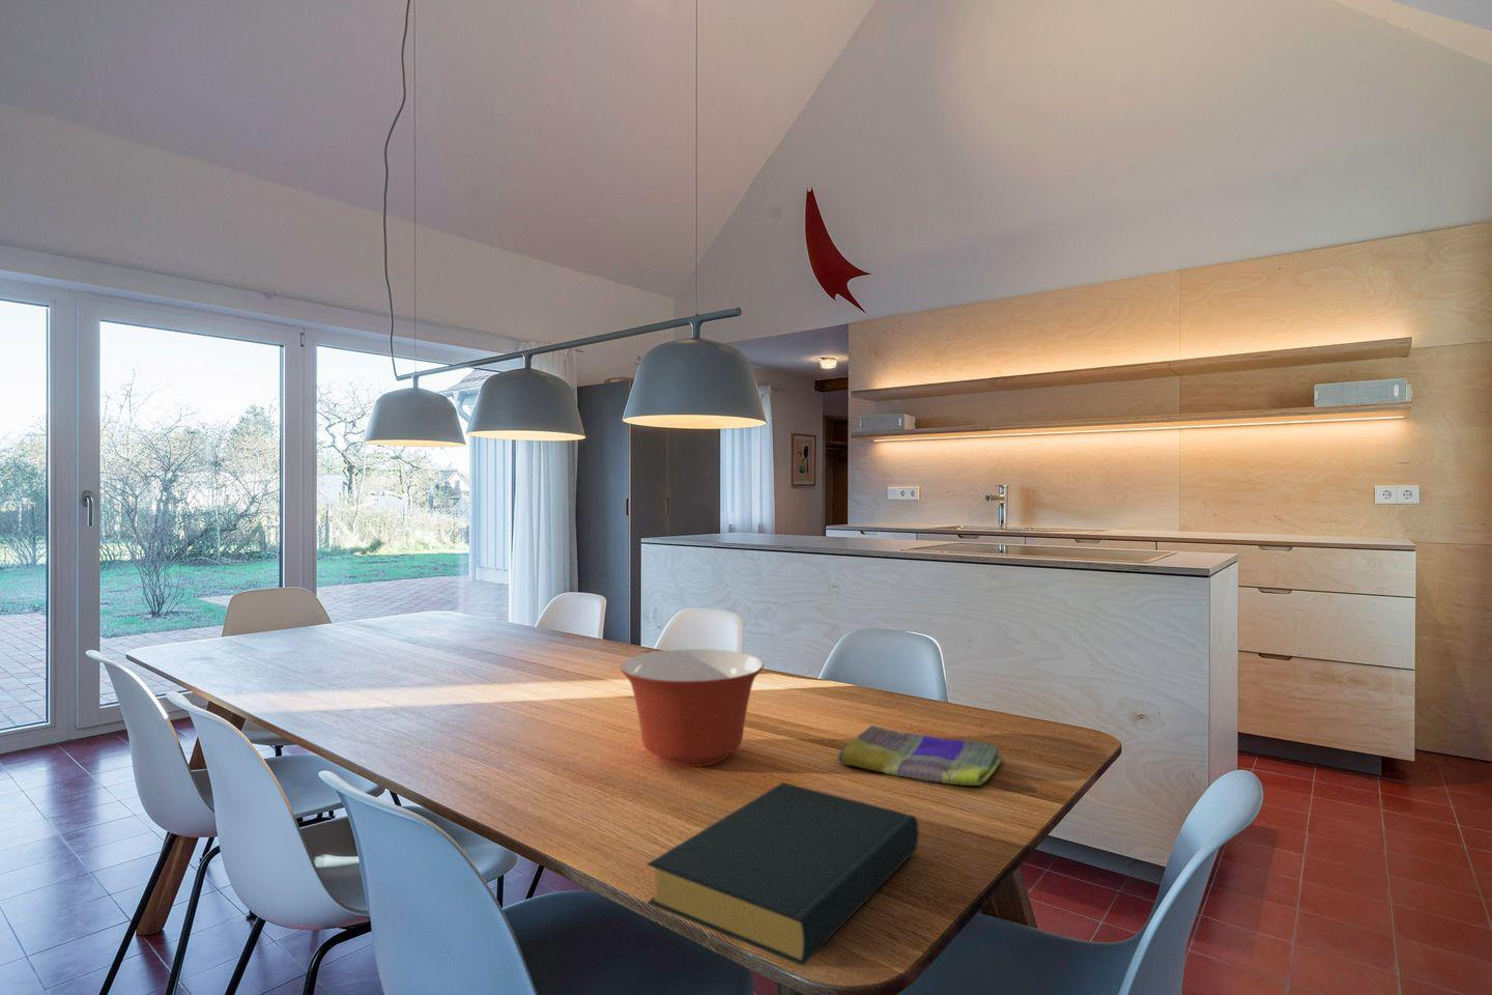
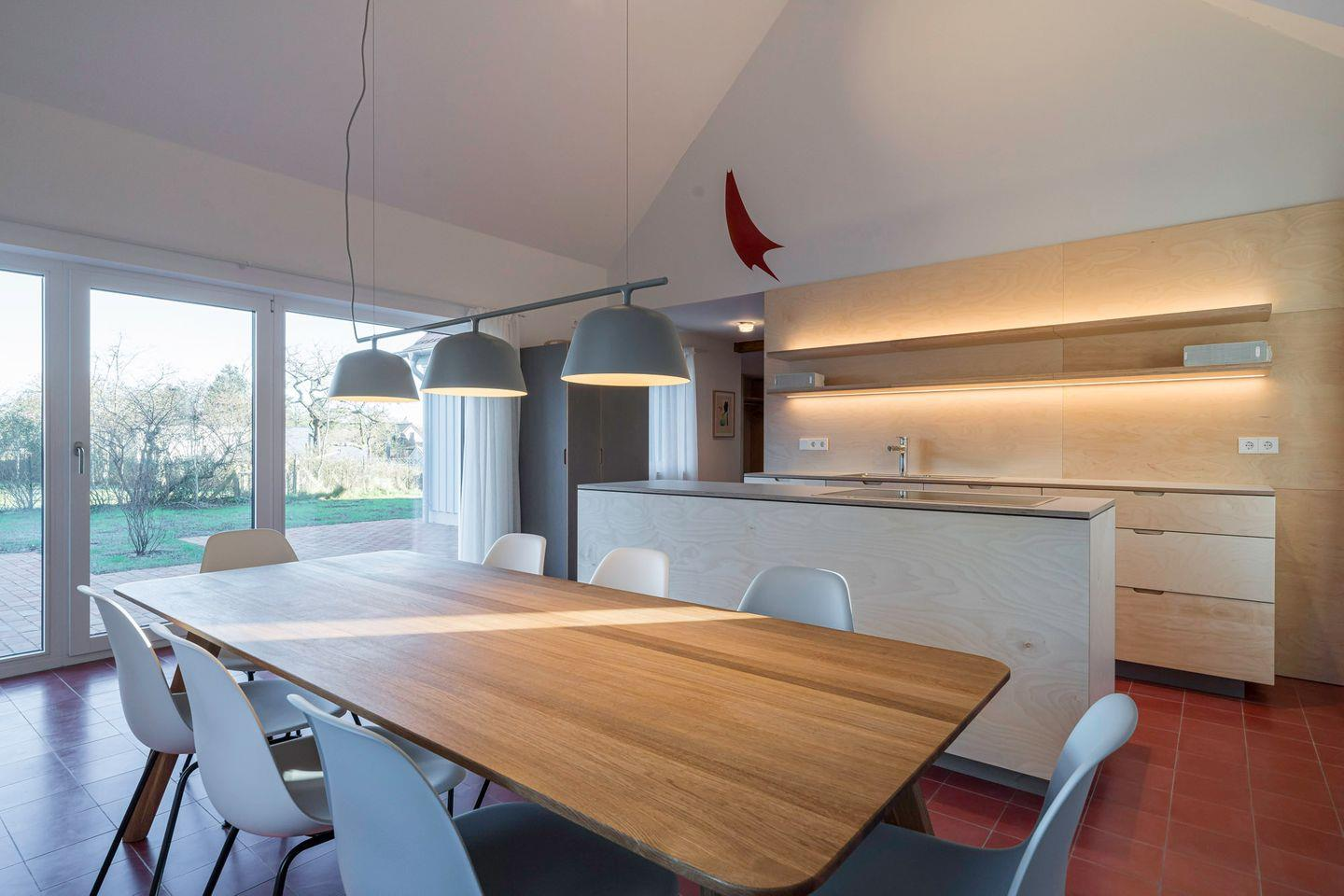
- hardback book (792, 857)
- mixing bowl (692, 707)
- dish towel (919, 754)
